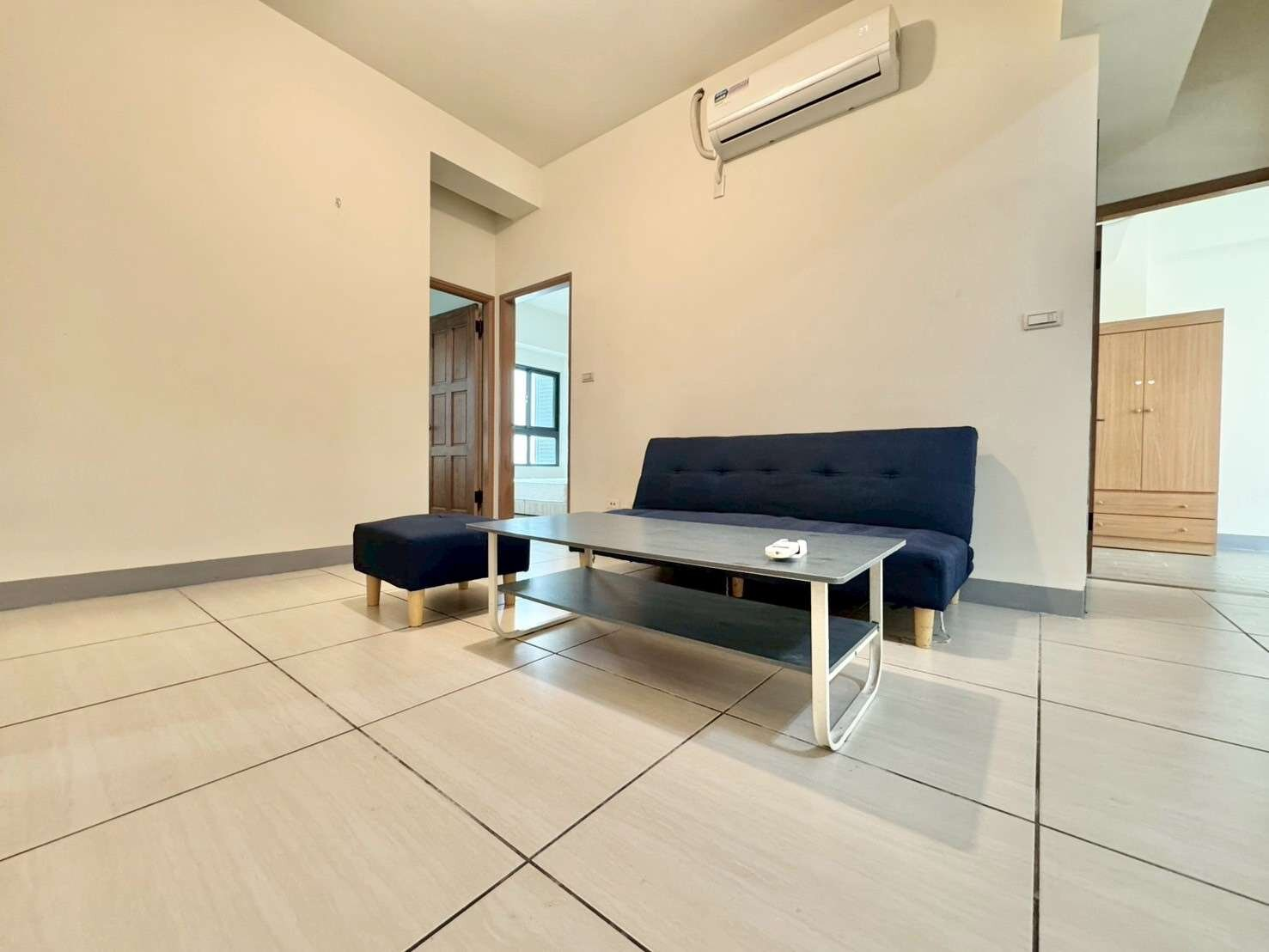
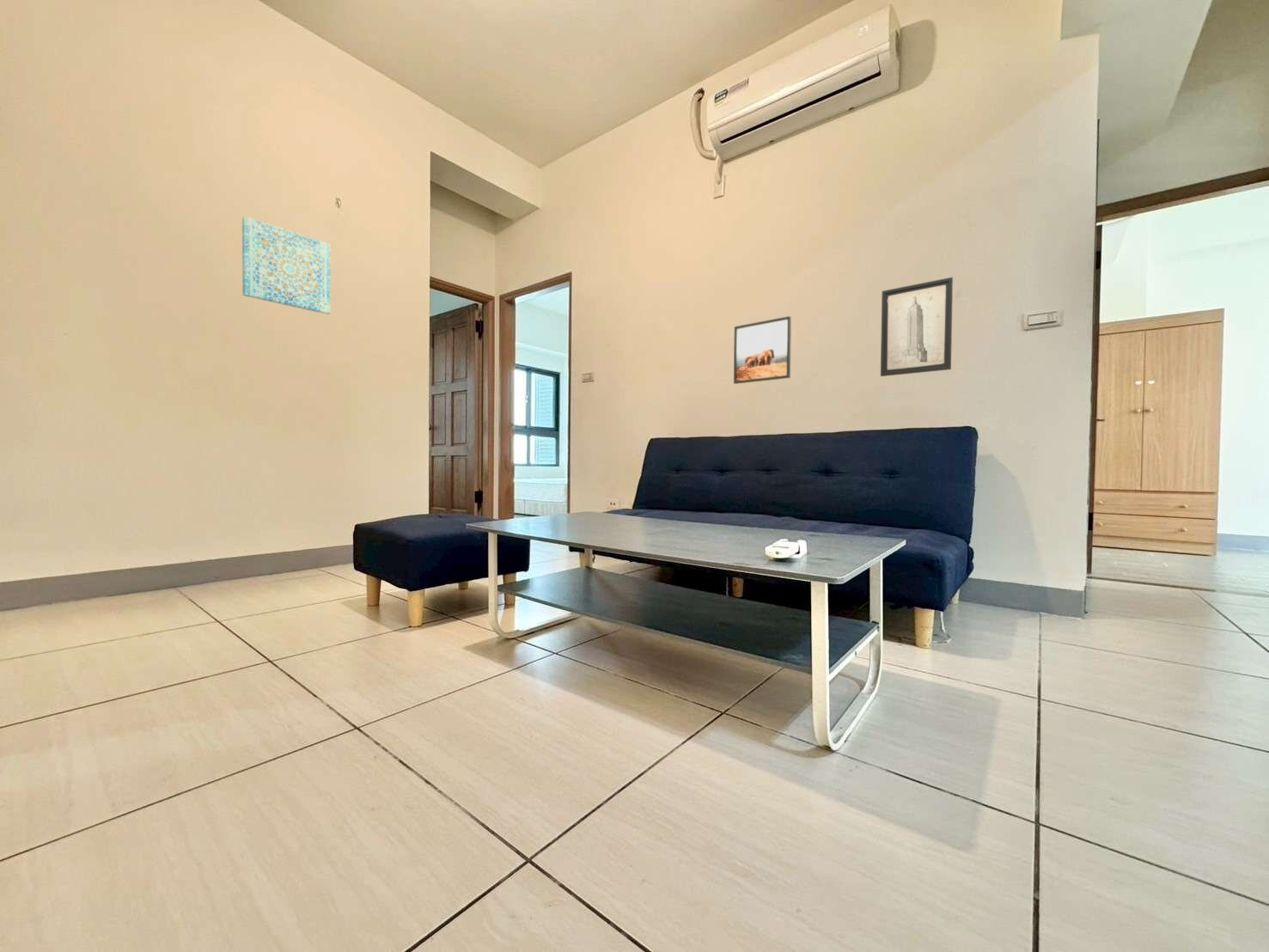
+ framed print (761, 351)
+ wall art (289, 268)
+ wall art (915, 328)
